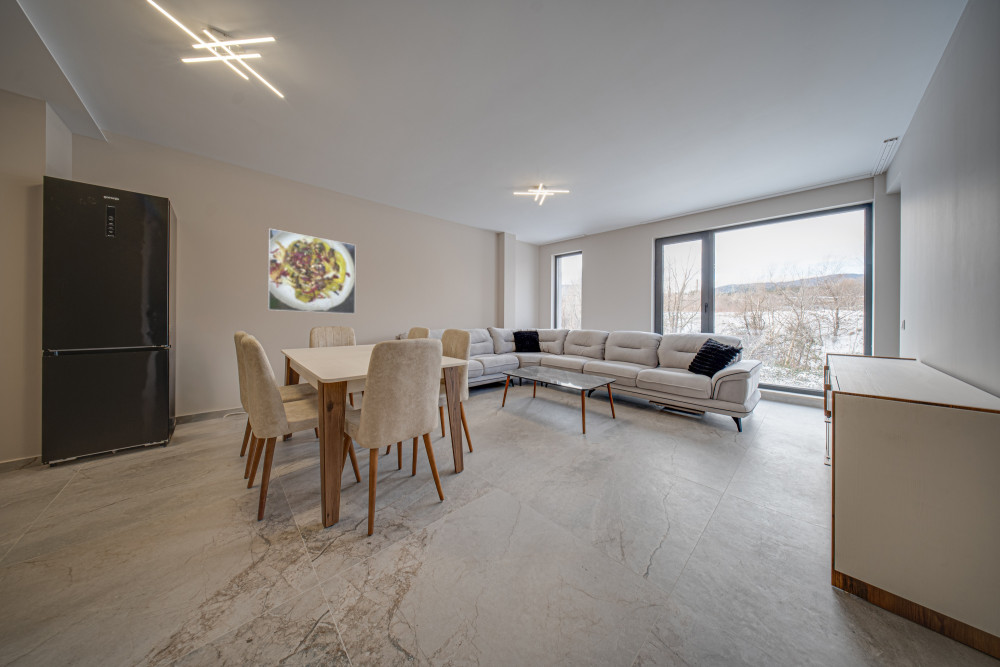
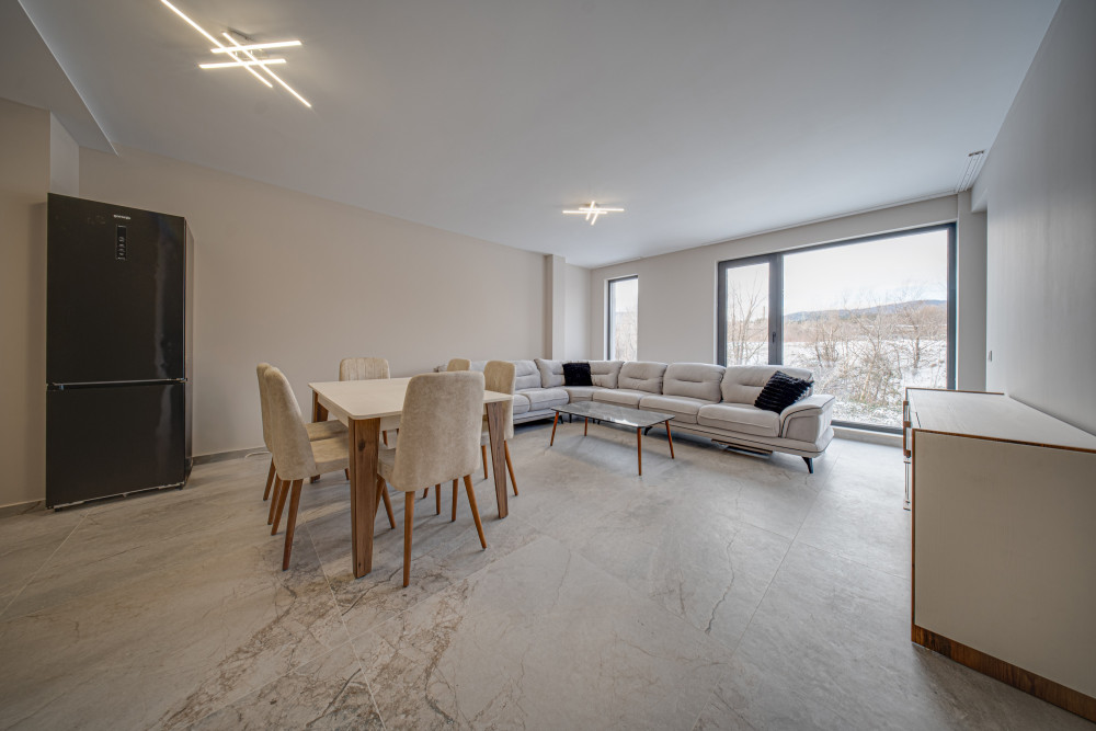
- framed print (315, 274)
